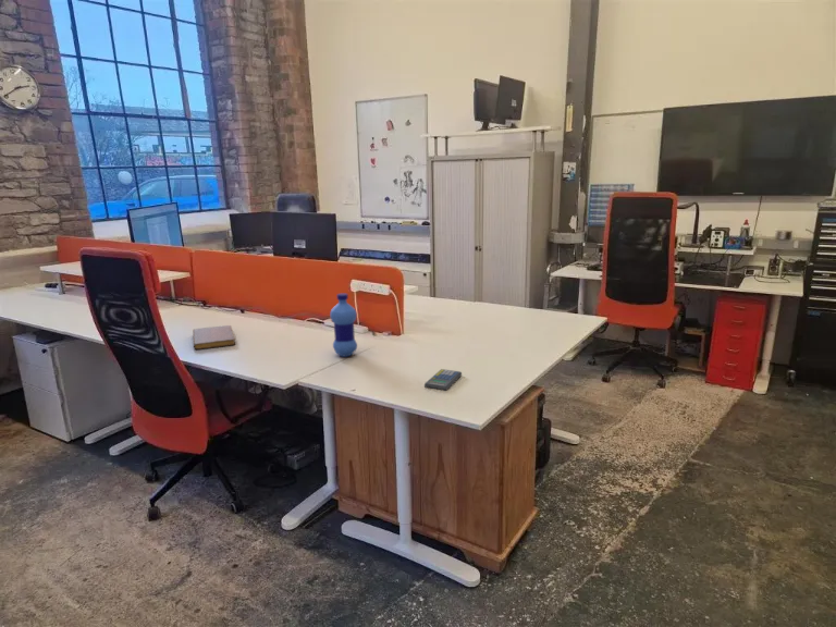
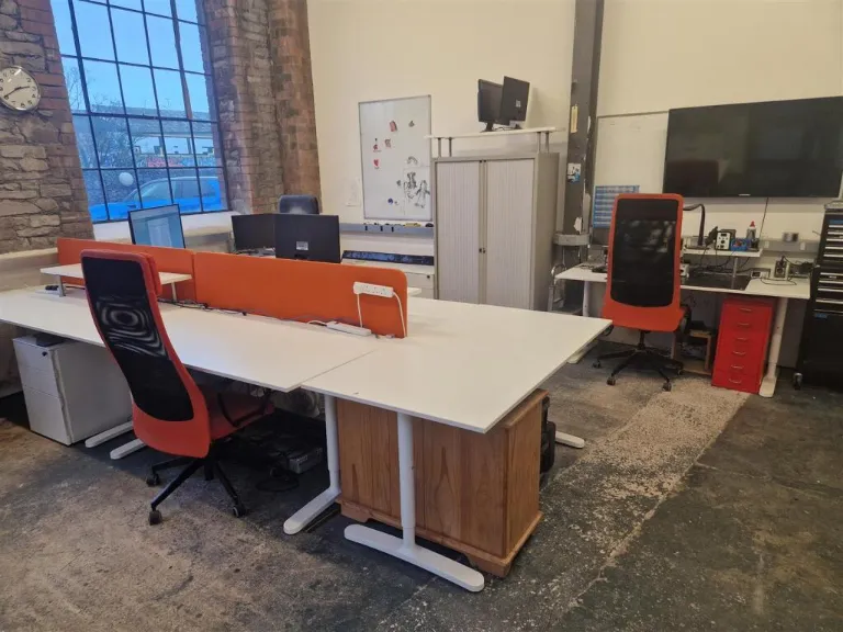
- calculator (443, 379)
- notebook (213, 336)
- water bottle (343, 324)
